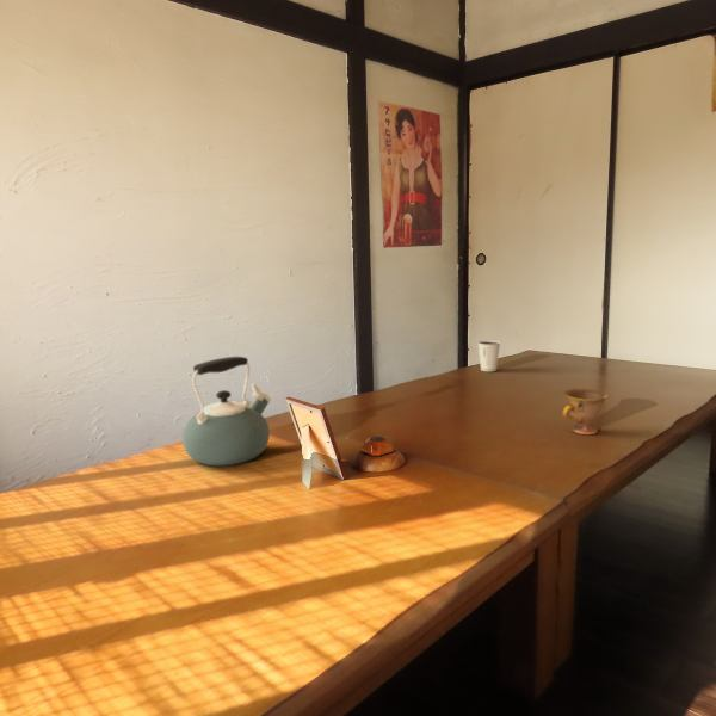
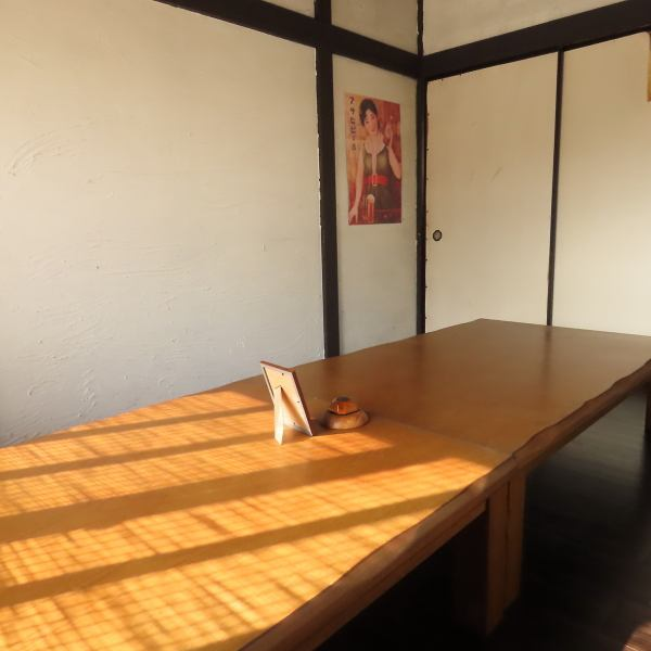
- dixie cup (488, 356)
- teacup (582, 413)
- kettle (230, 406)
